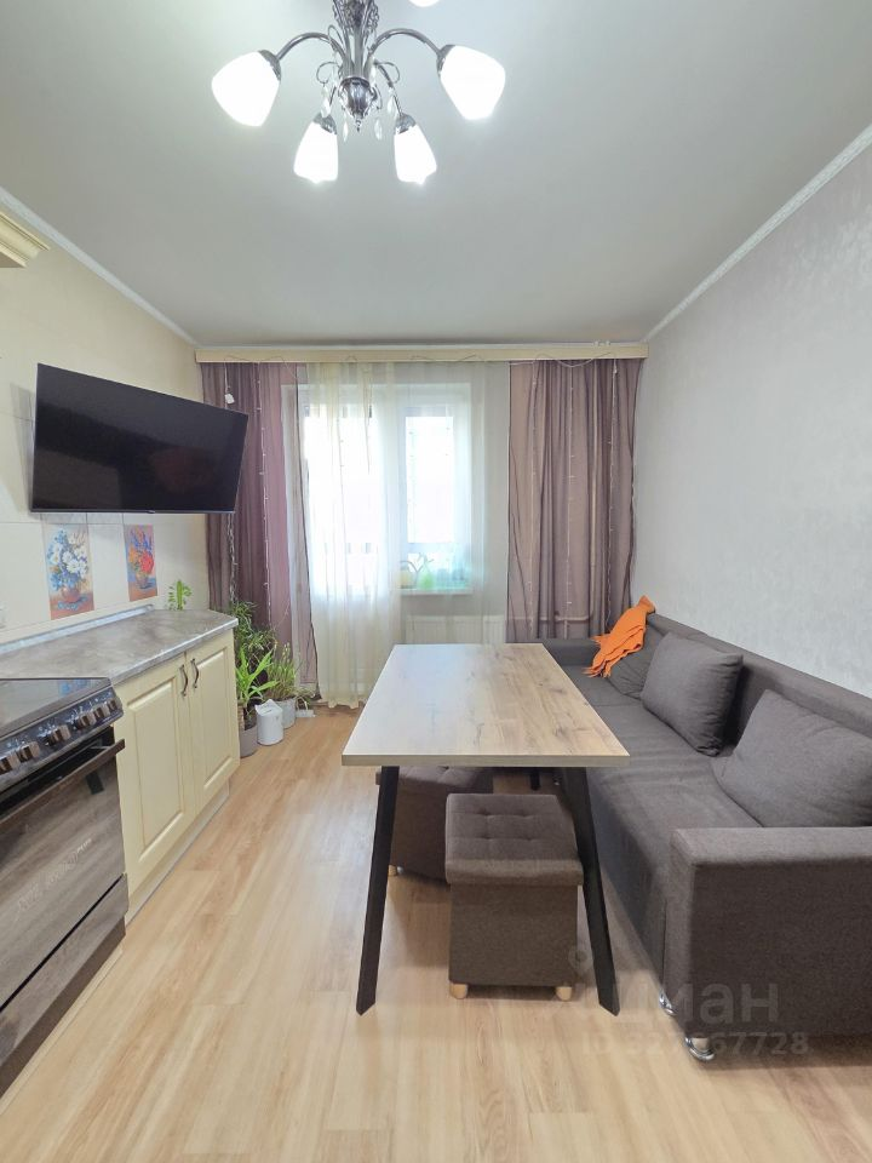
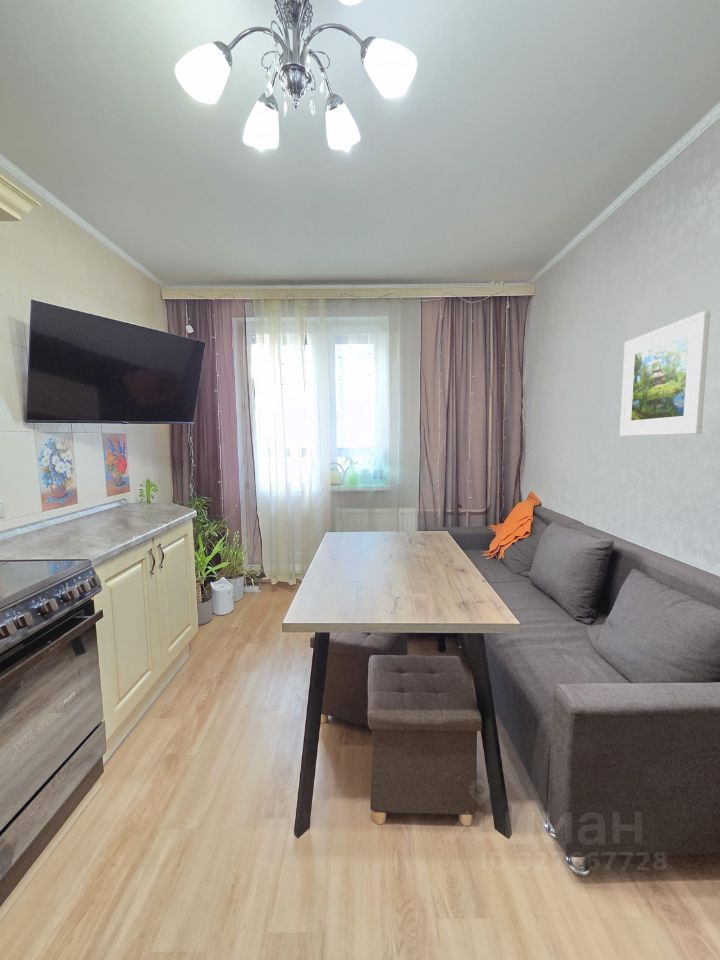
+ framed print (658, 382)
